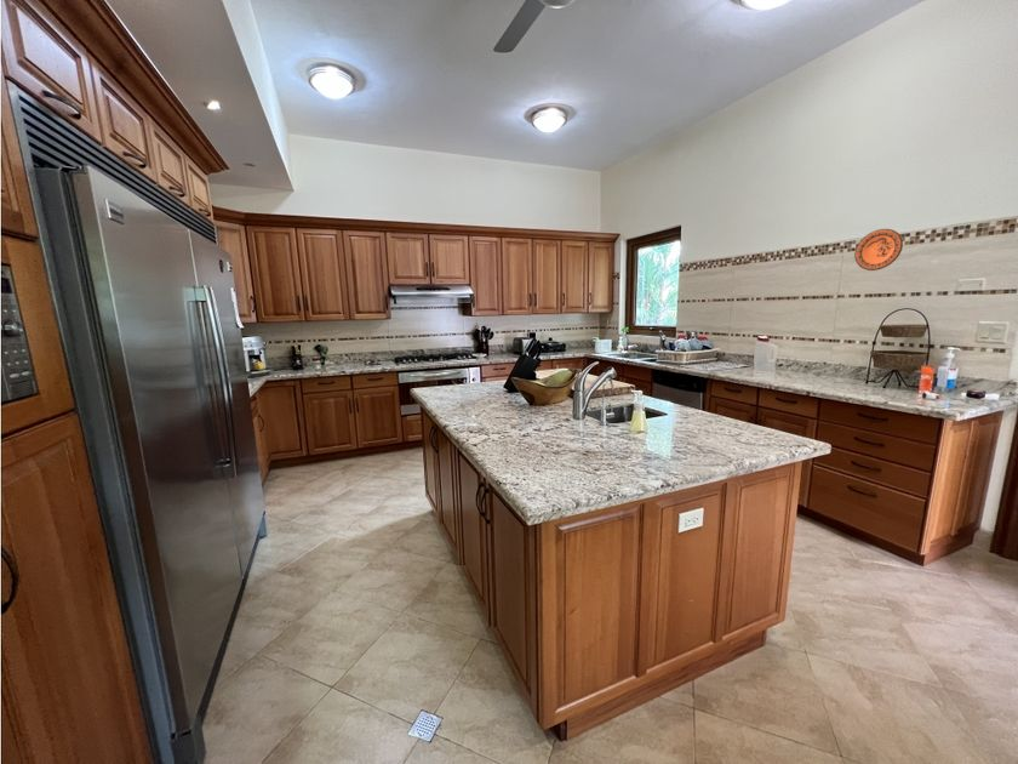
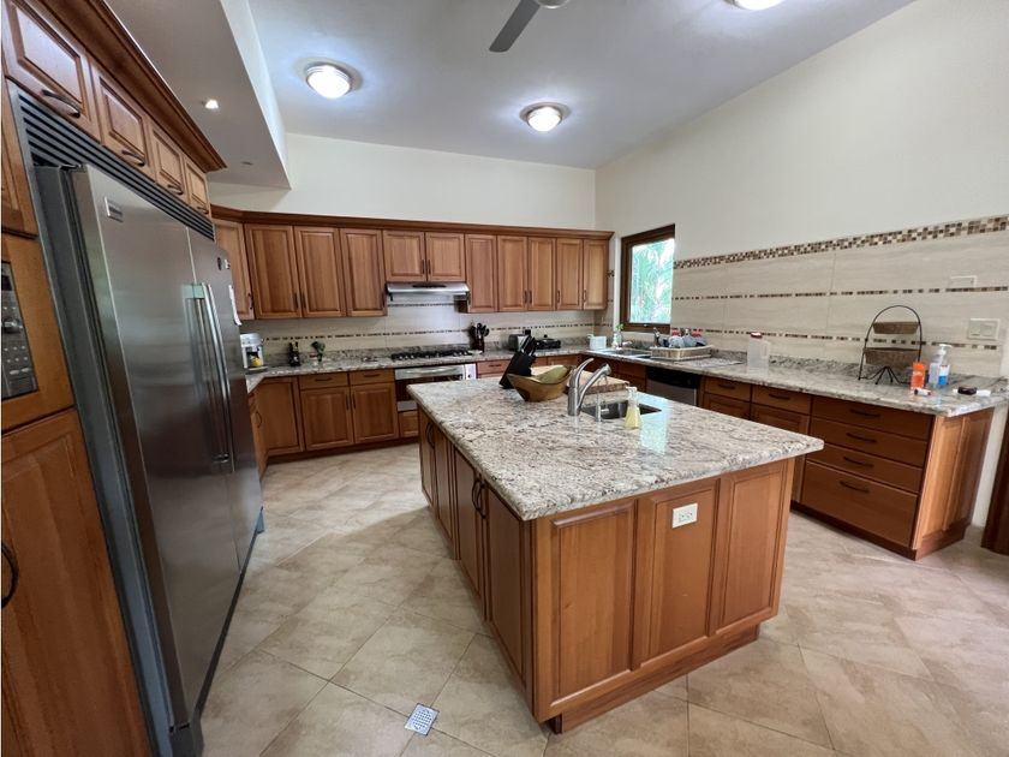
- decorative plate (877, 250)
